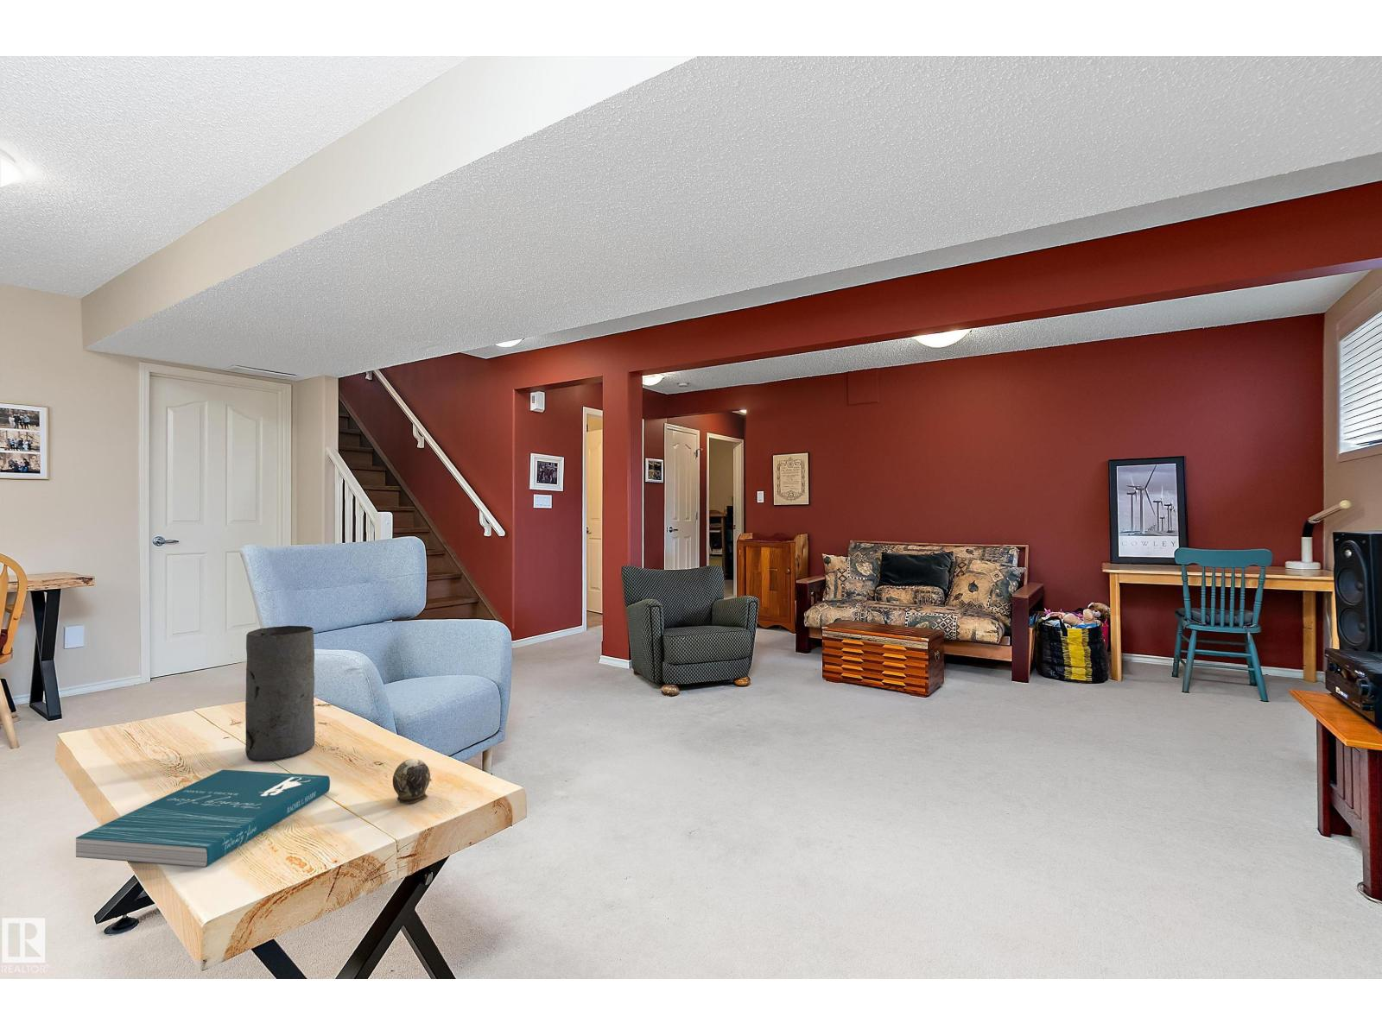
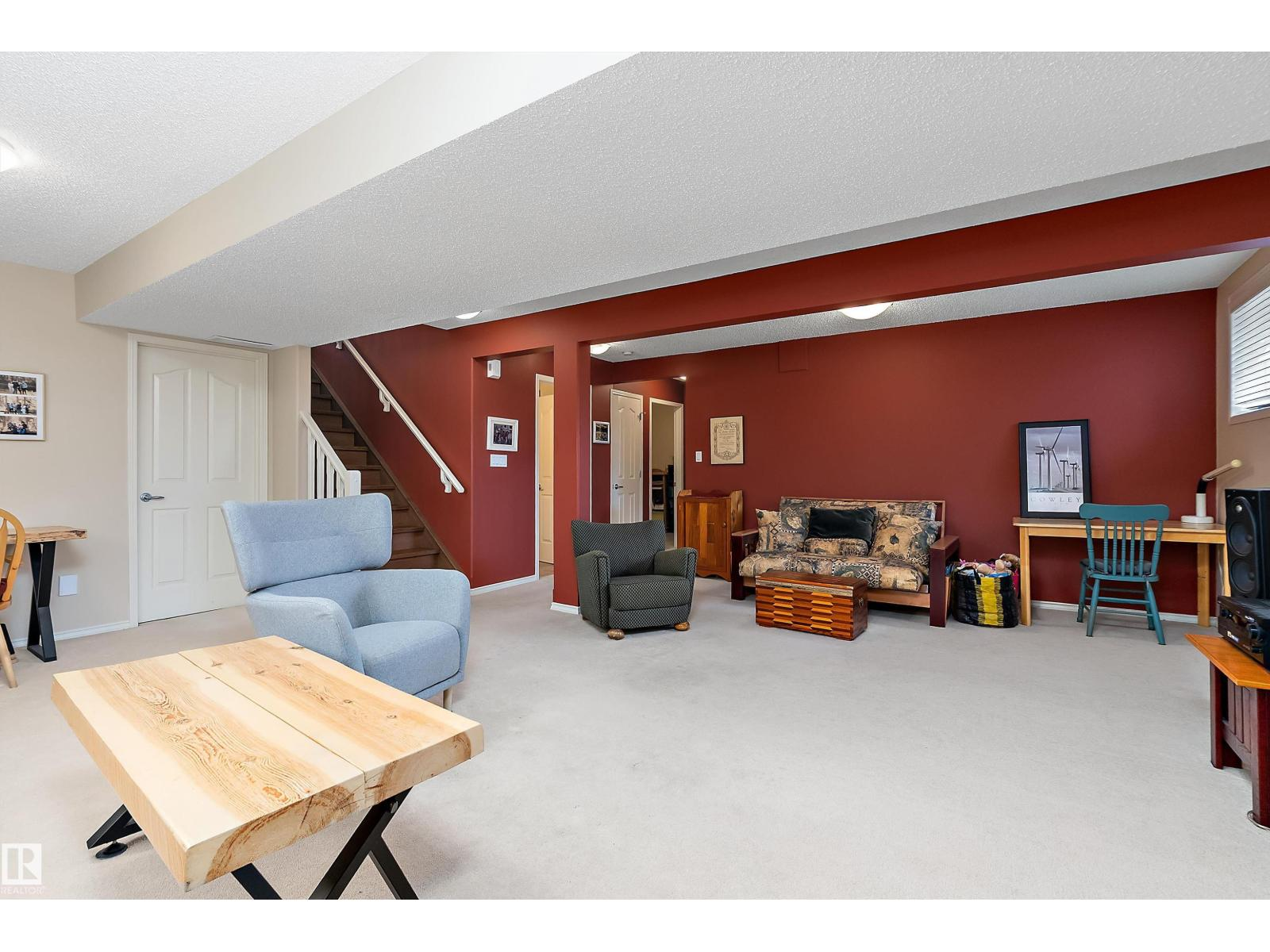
- book (215, 812)
- decorative egg (411, 779)
- vase (281, 690)
